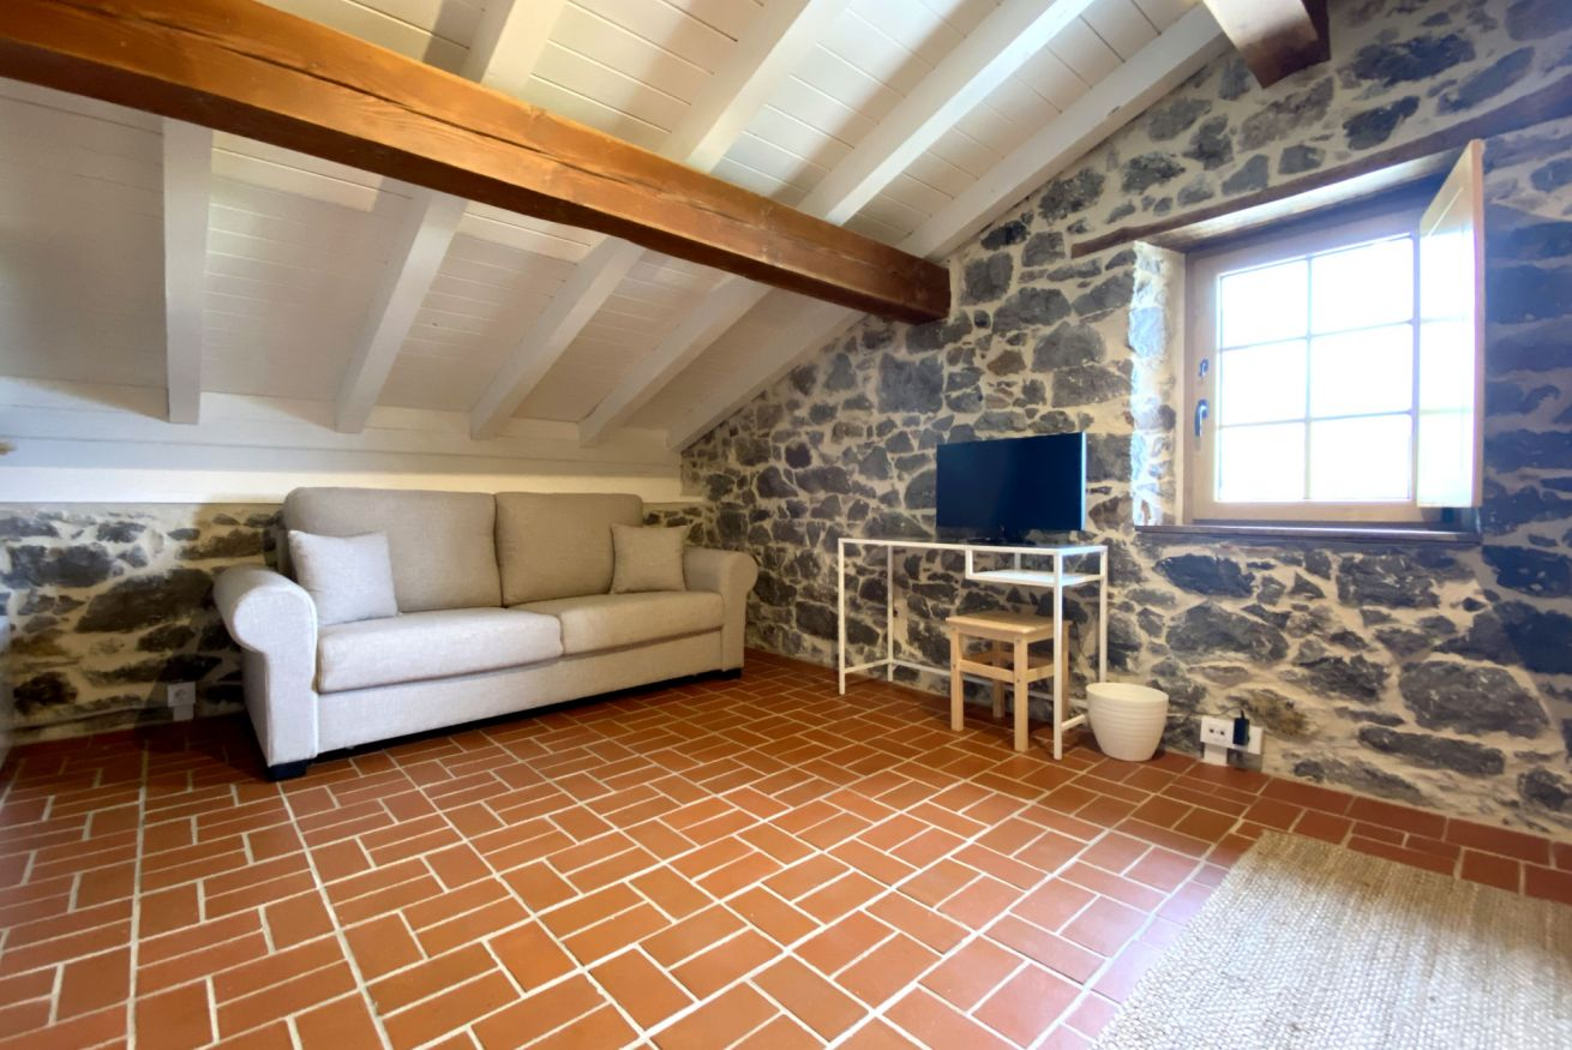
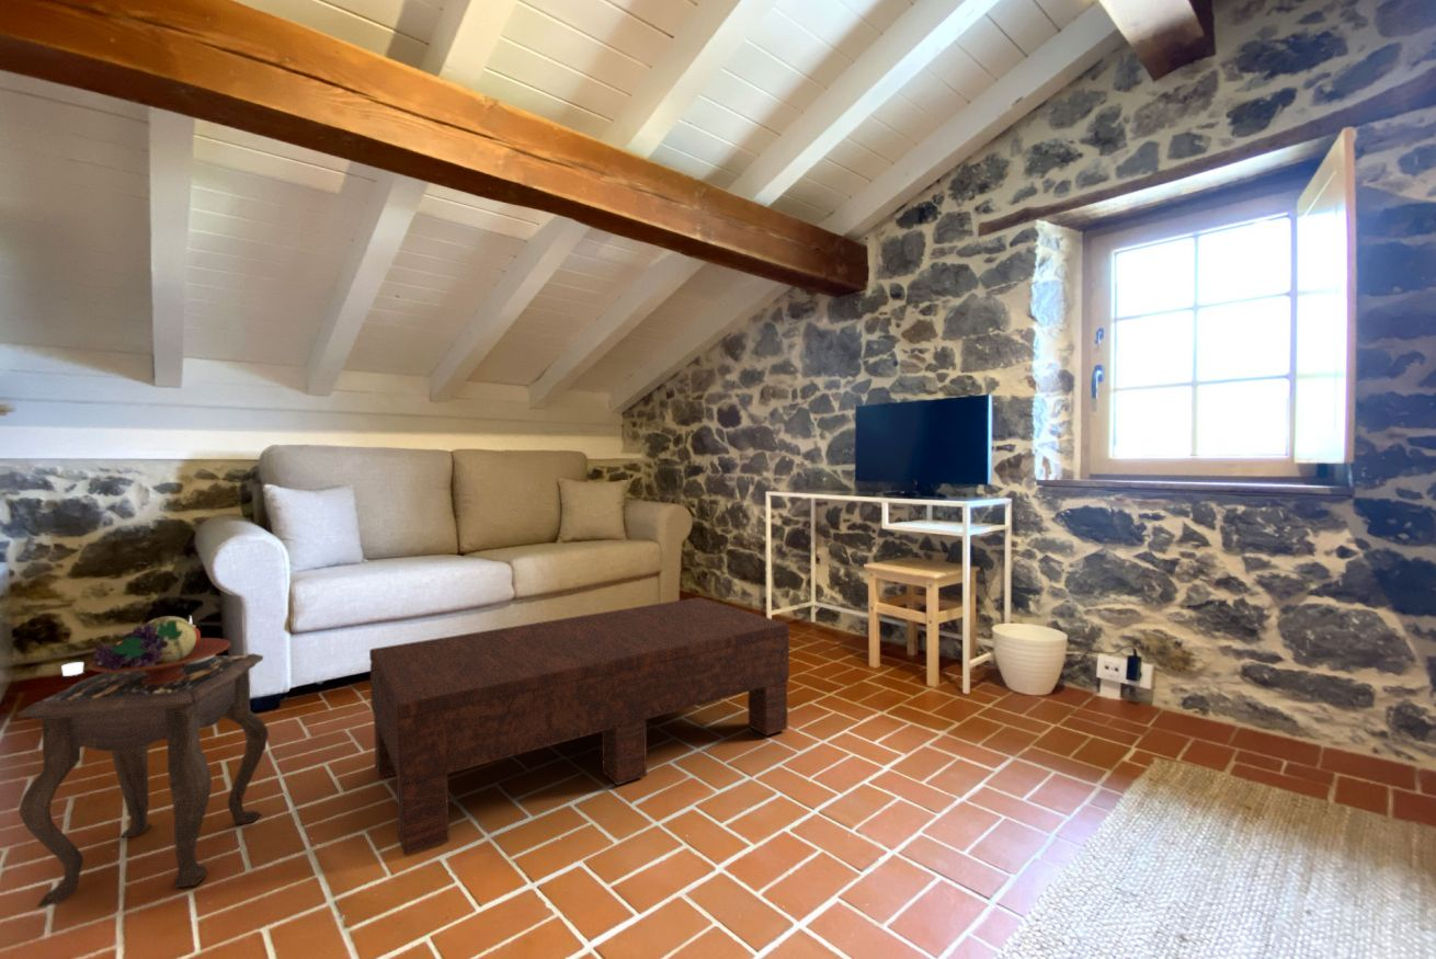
+ side table (152, 732)
+ coffee table (592, 690)
